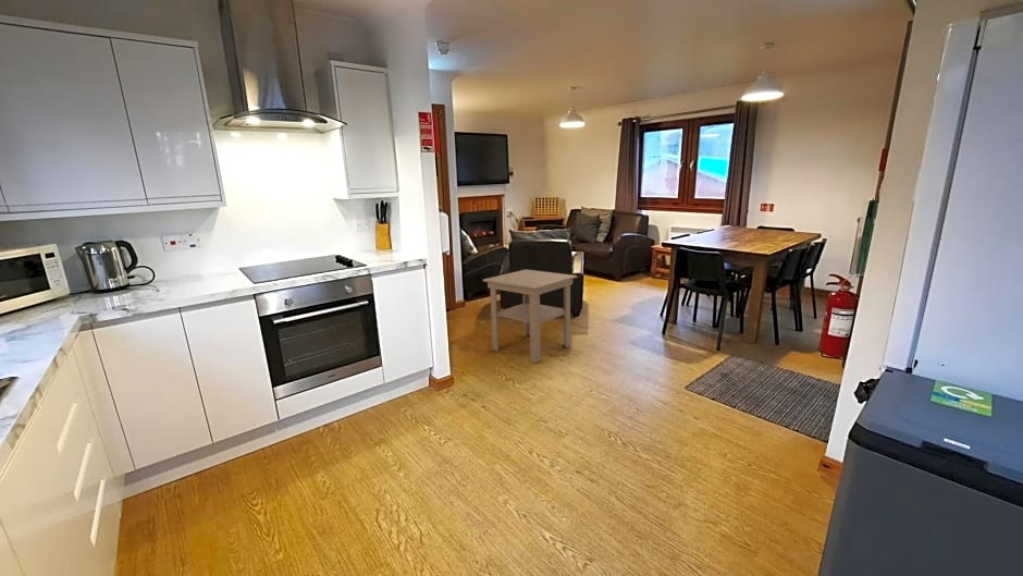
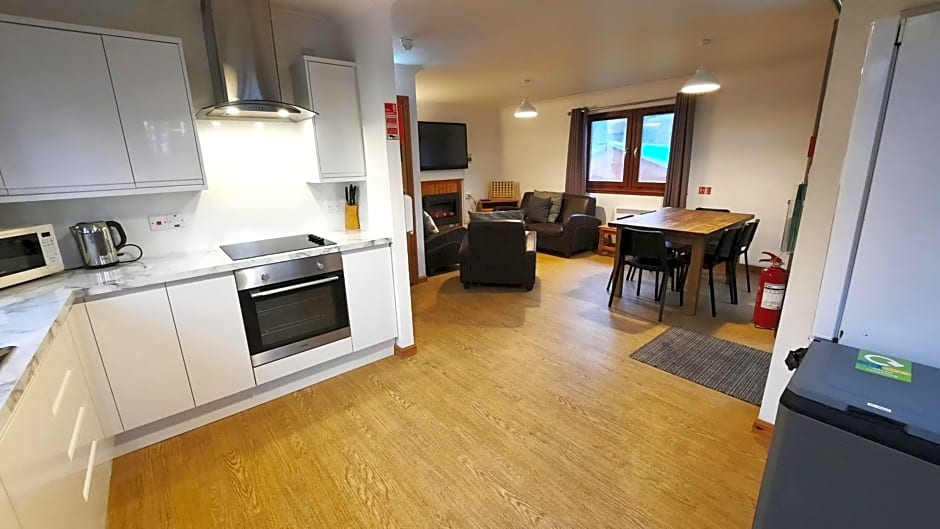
- side table (530, 312)
